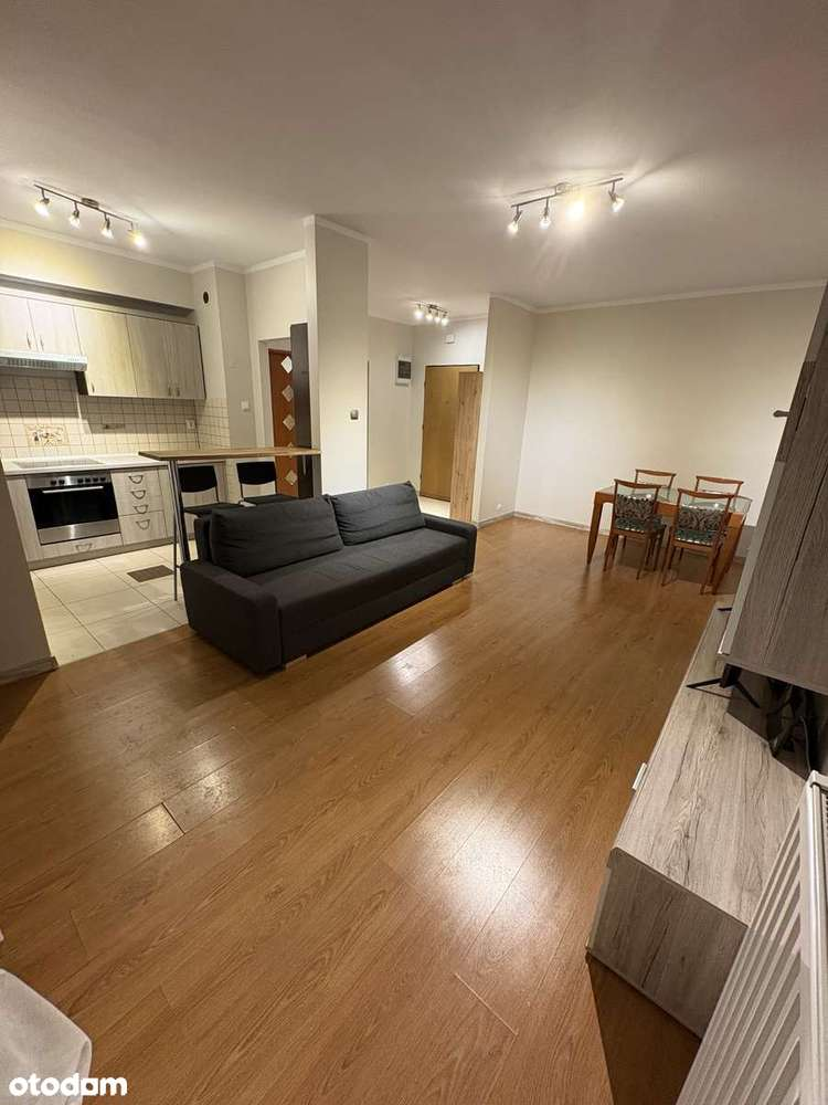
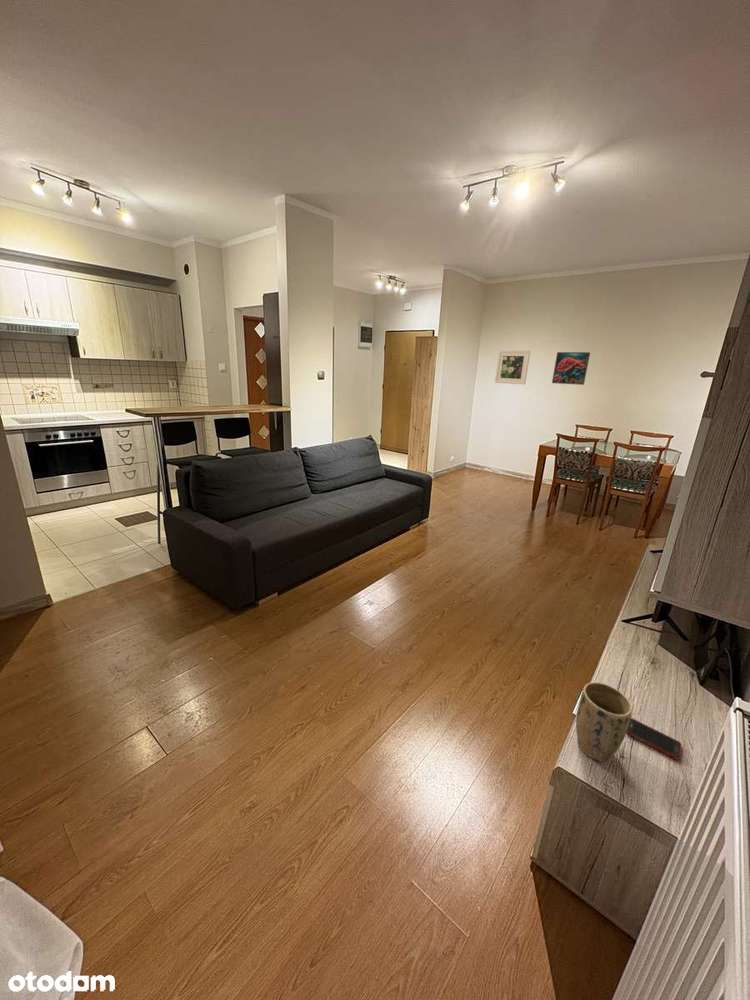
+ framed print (511, 367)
+ plant pot (600, 723)
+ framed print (570, 368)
+ cell phone (653, 738)
